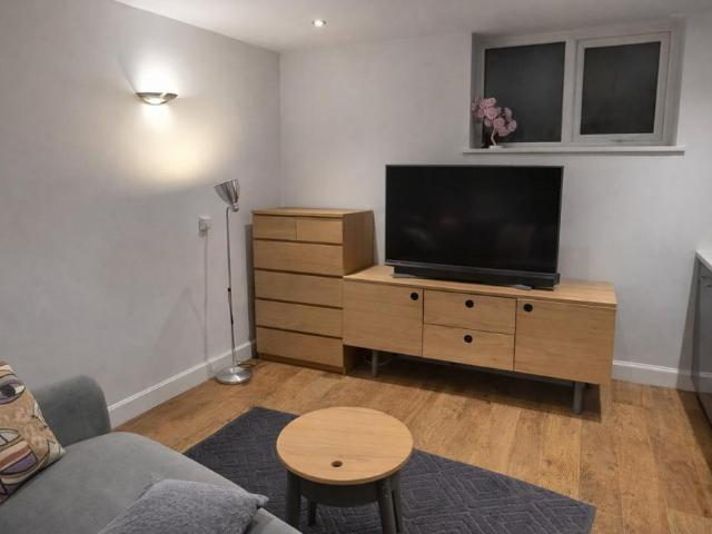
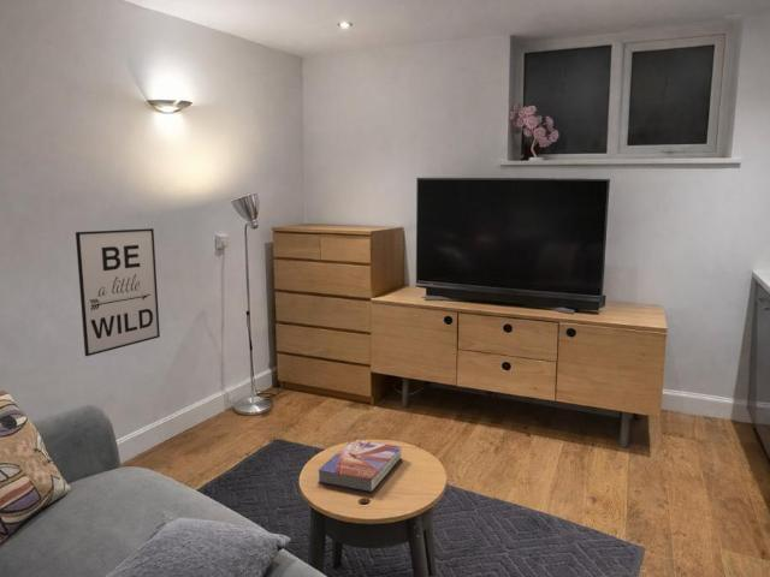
+ textbook (361, 463)
+ wall art (120, 288)
